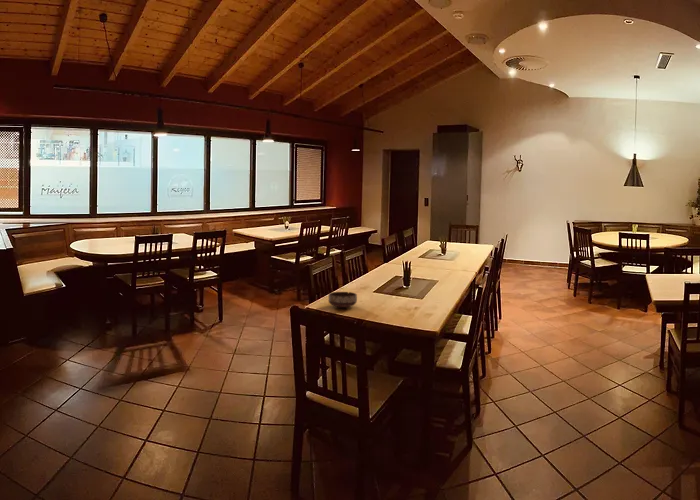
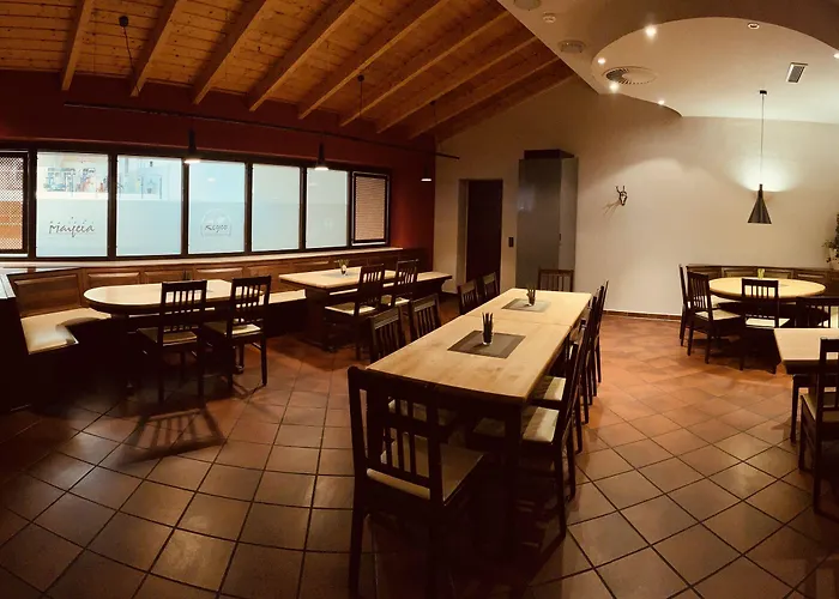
- bowl (342, 300)
